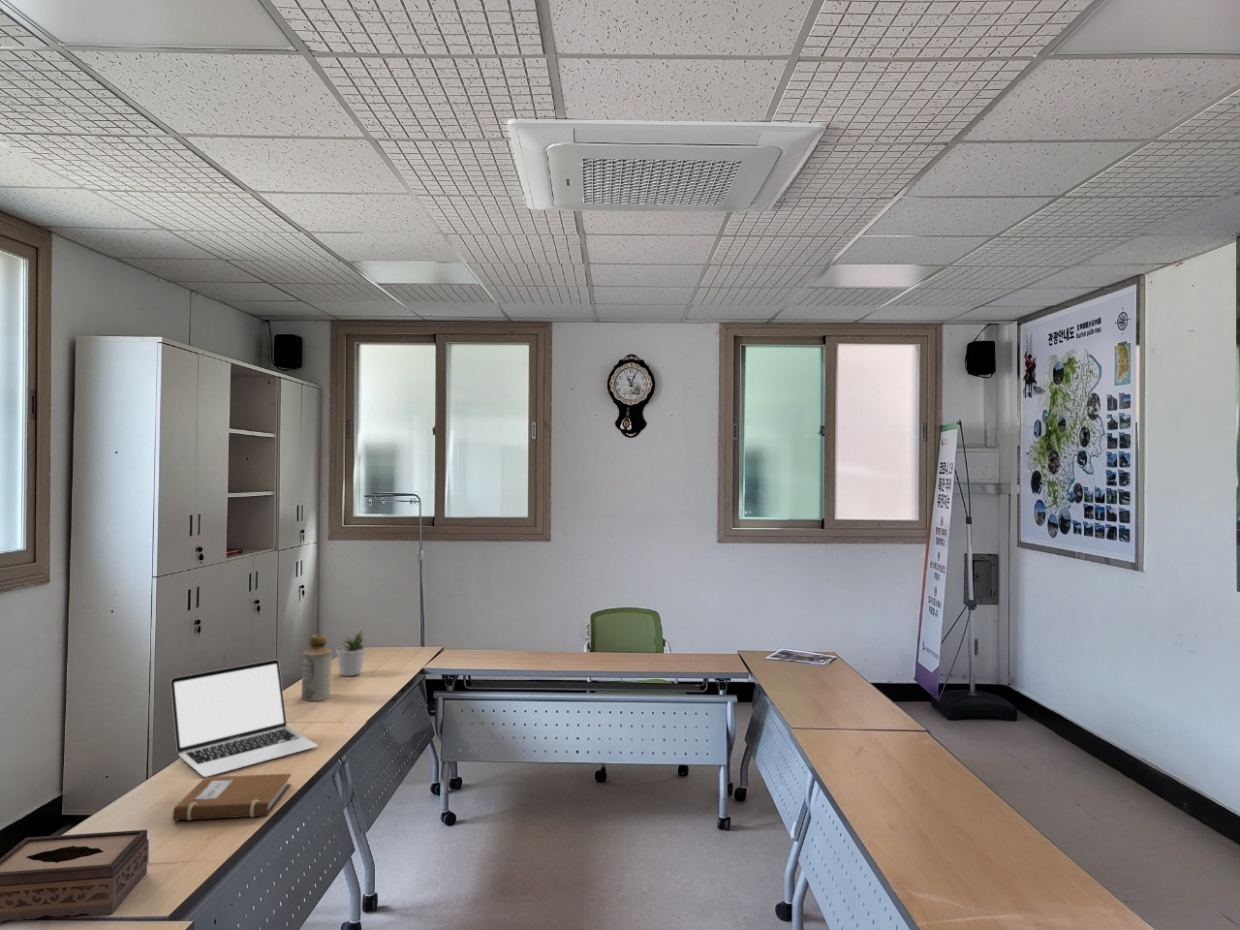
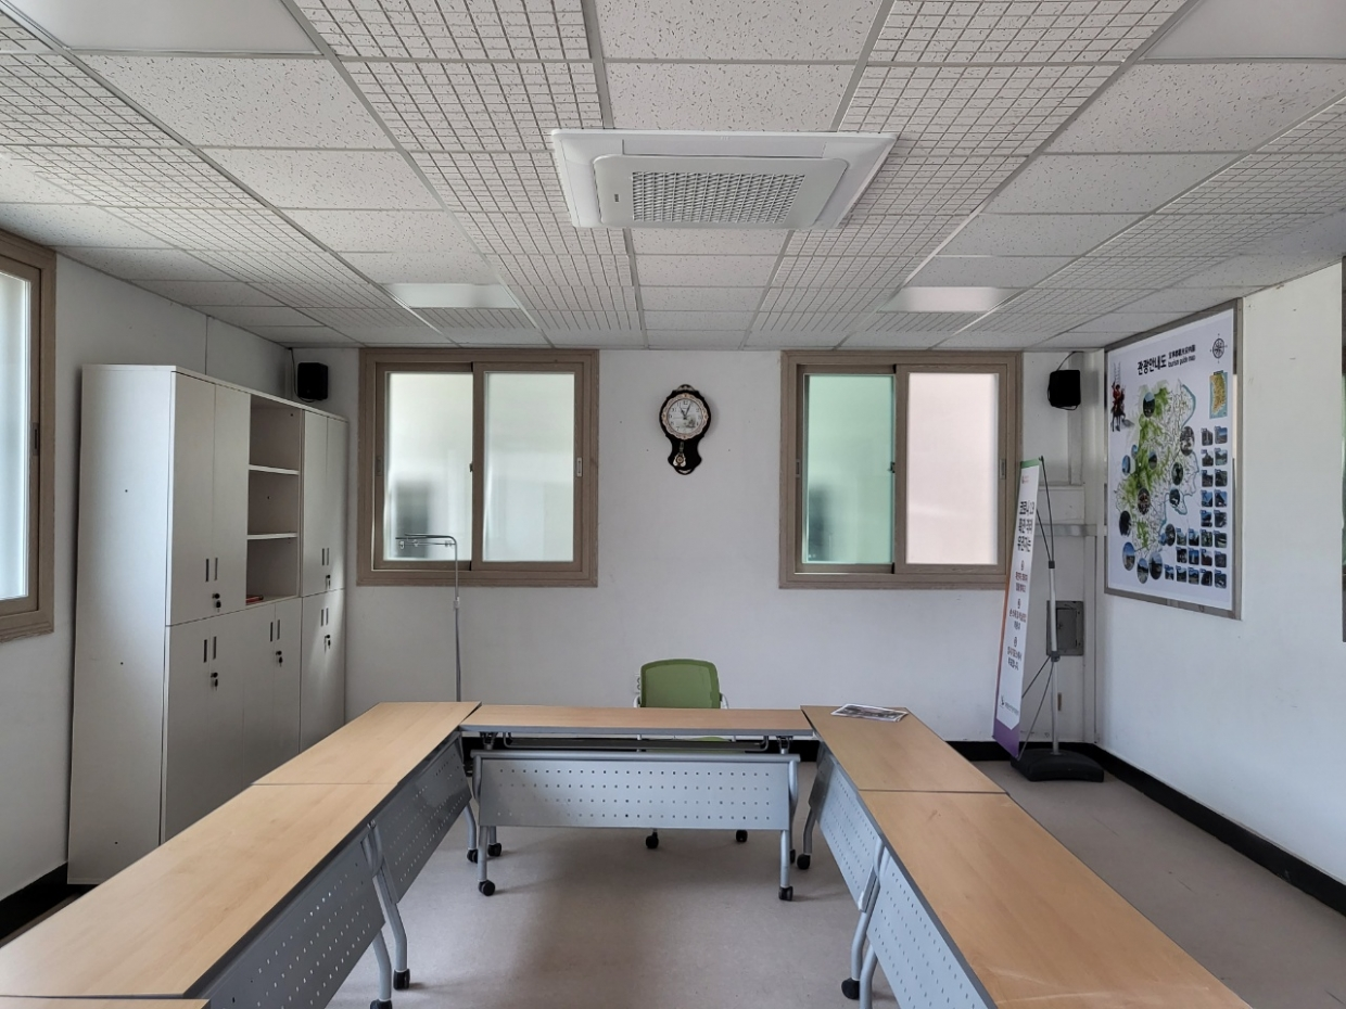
- tissue box (67, 874)
- potted plant (351, 652)
- notebook (232, 796)
- laptop (244, 713)
- bottle (316, 666)
